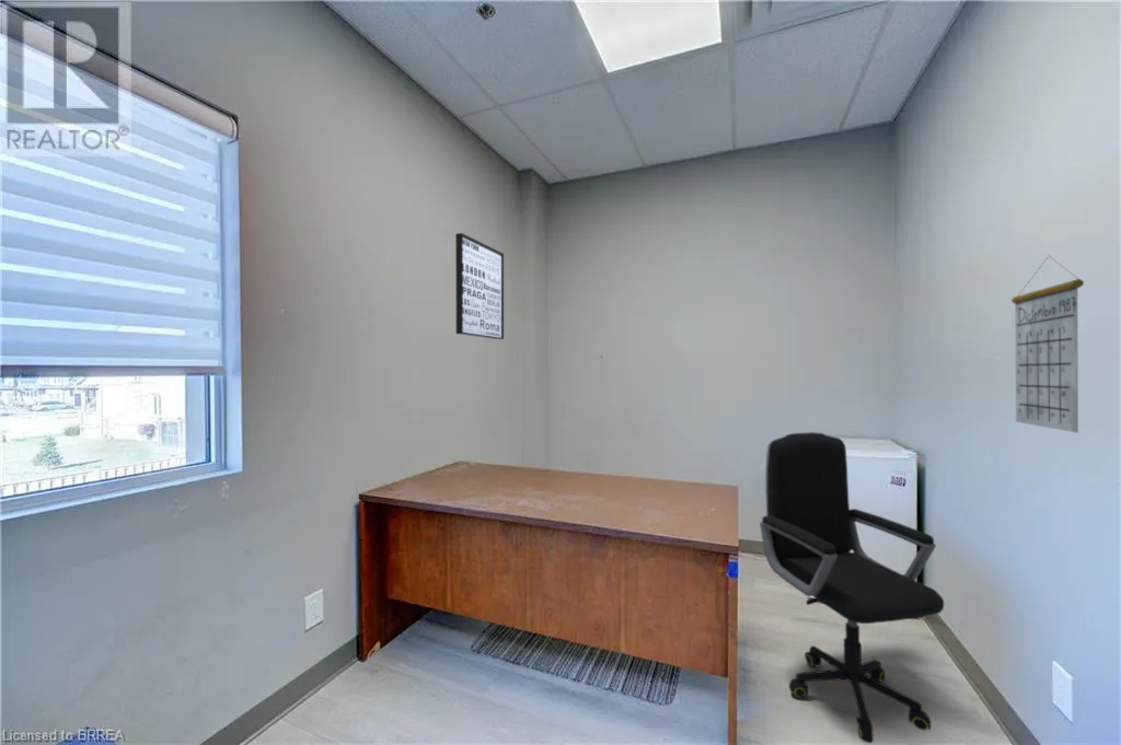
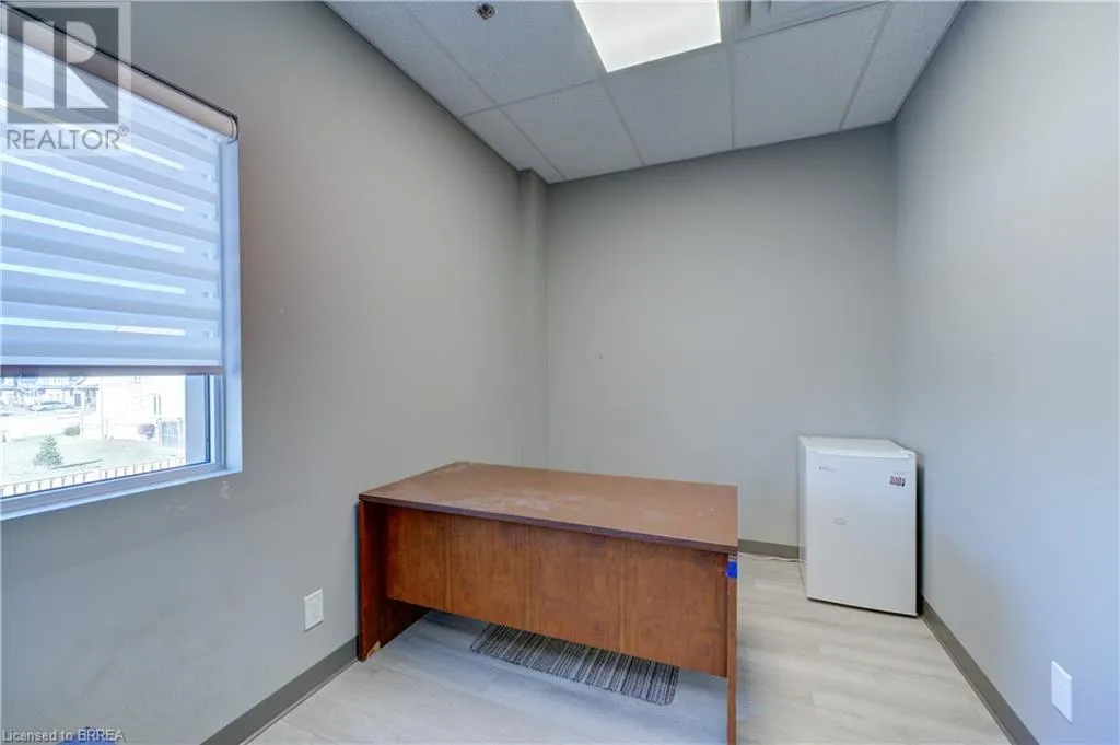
- wall art (482, 290)
- office chair (843, 564)
- calendar (1043, 341)
